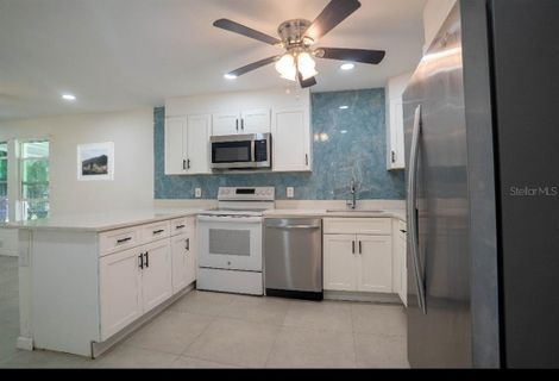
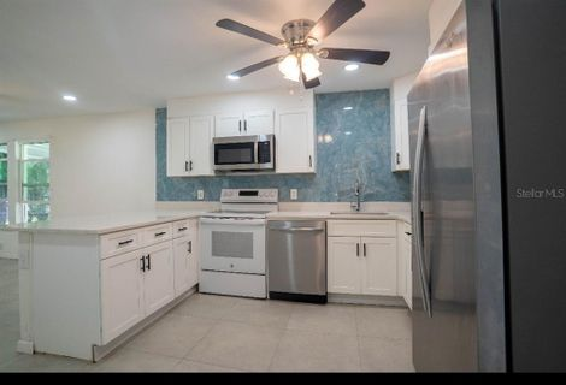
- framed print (94, 162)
